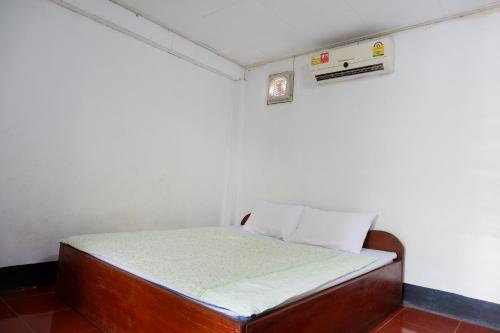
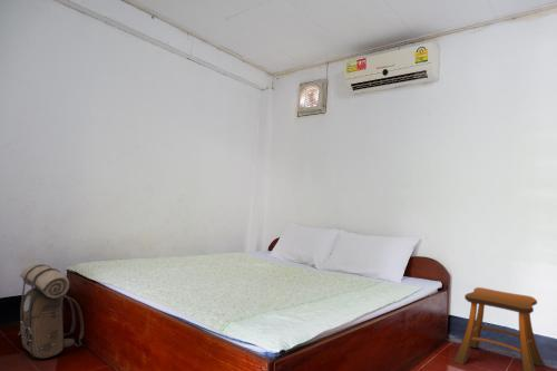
+ stool (499, 330)
+ backpack (55, 307)
